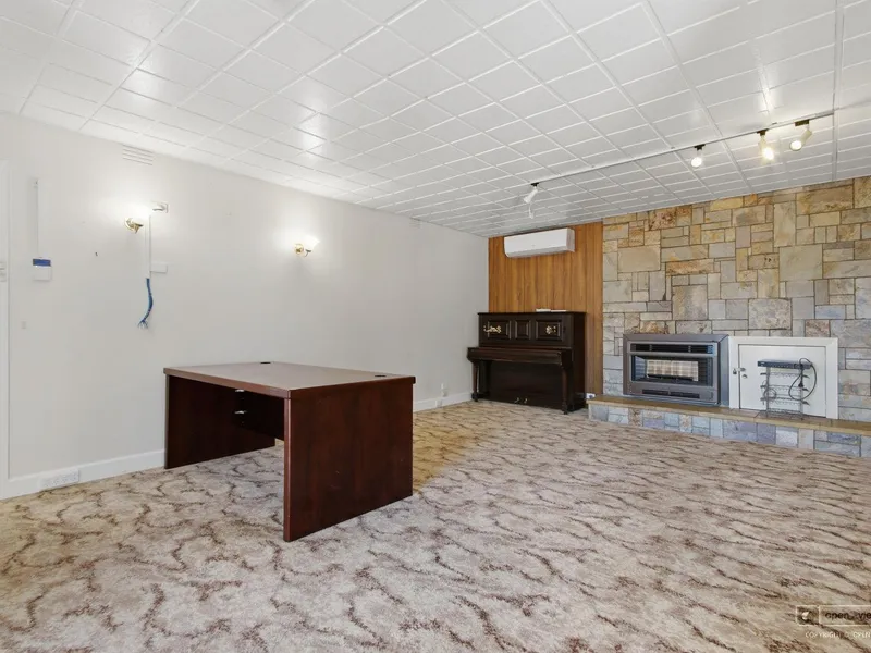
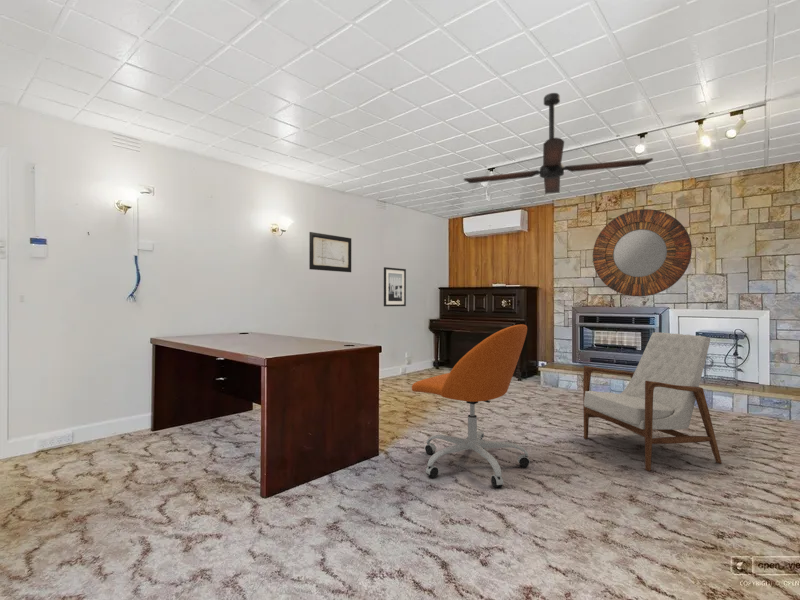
+ ceiling fan (551, 137)
+ armchair (646, 392)
+ office chair (469, 393)
+ home mirror (639, 253)
+ wall art (395, 287)
+ wall art (331, 253)
